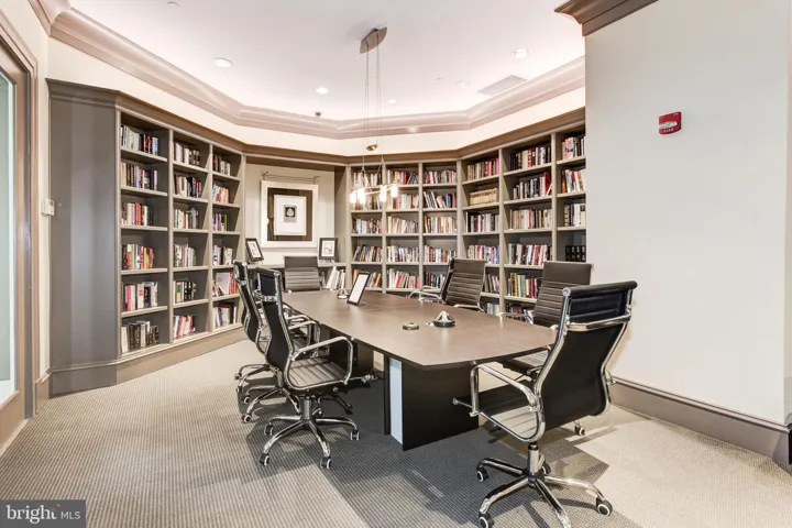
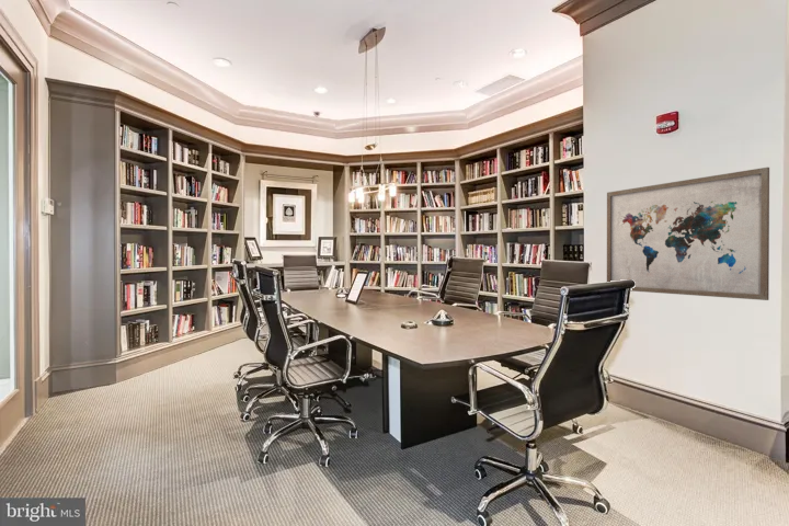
+ wall art (675, 238)
